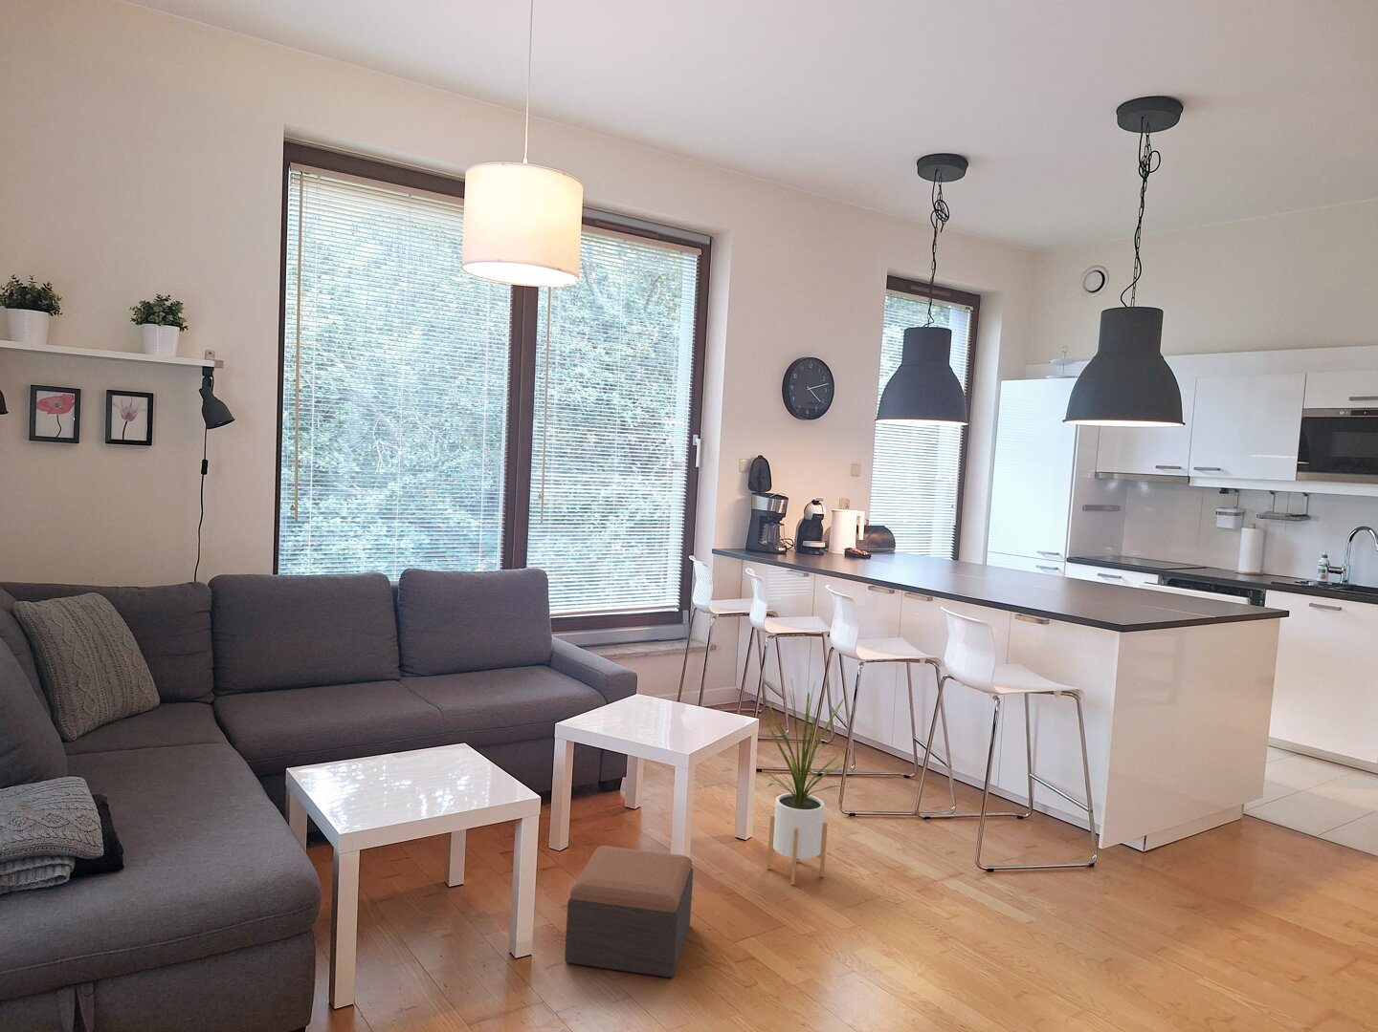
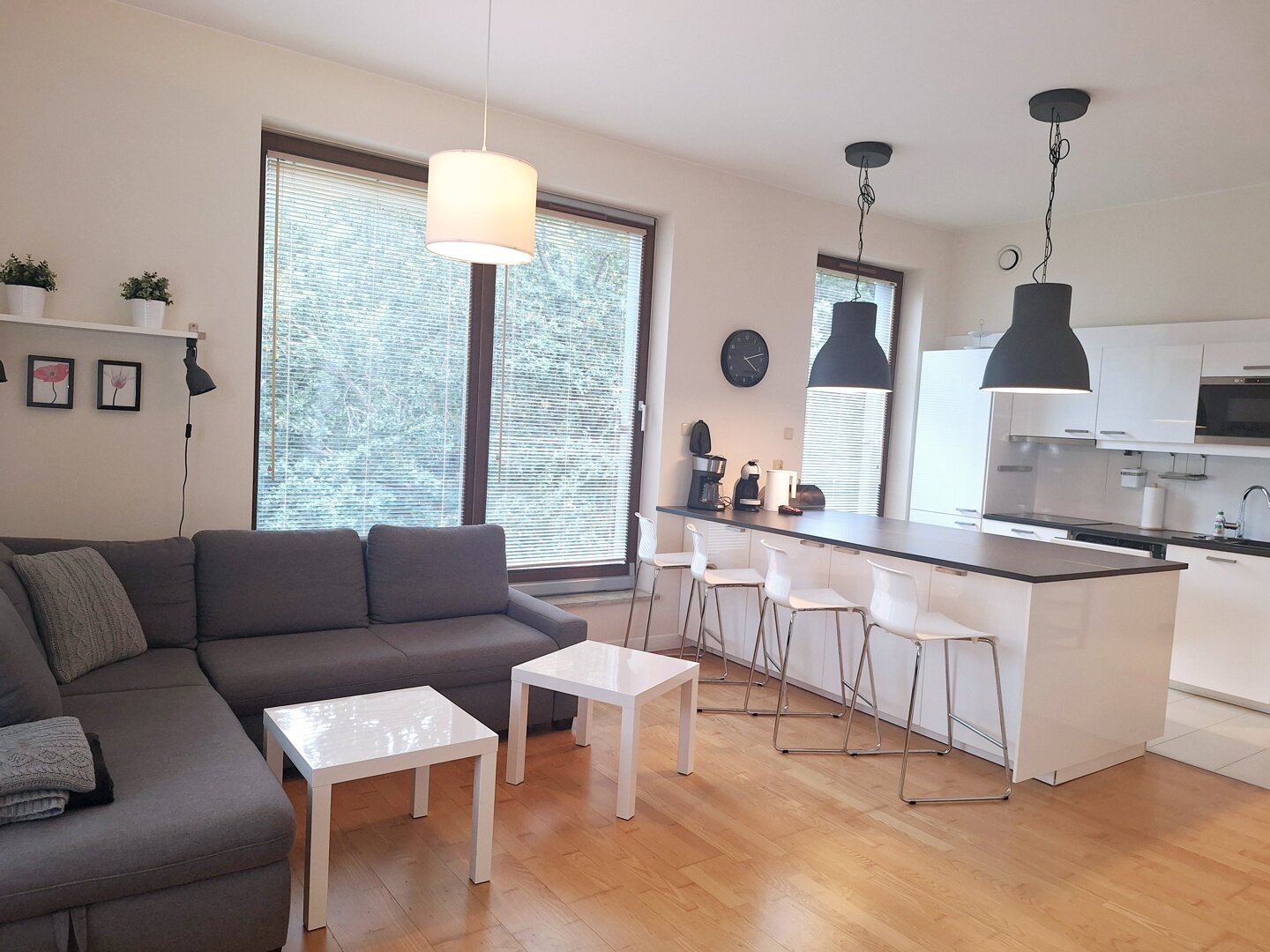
- footstool (631, 905)
- house plant (804, 779)
